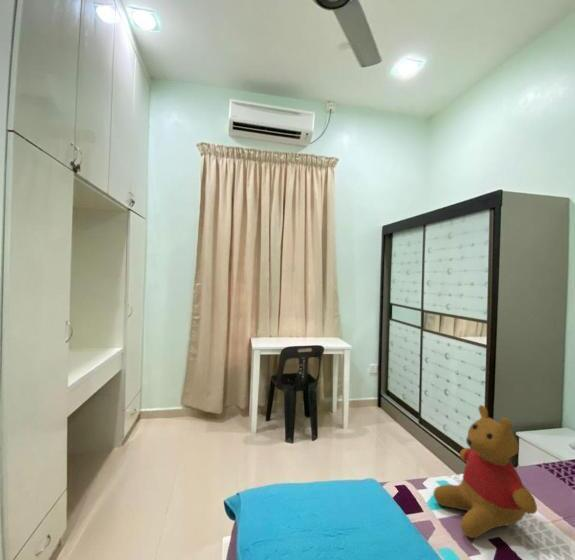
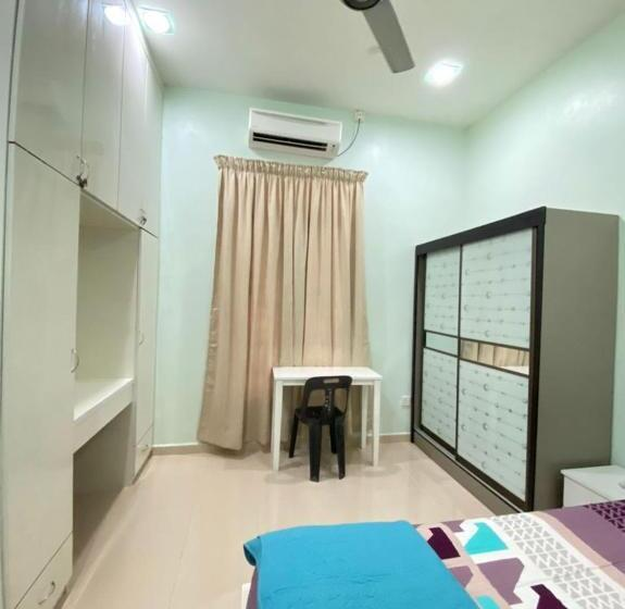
- teddy bear (480, 464)
